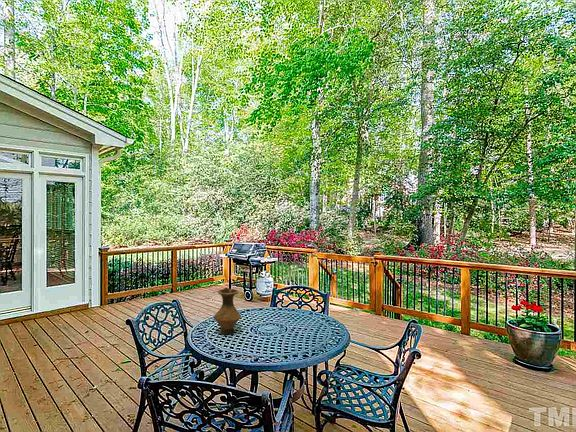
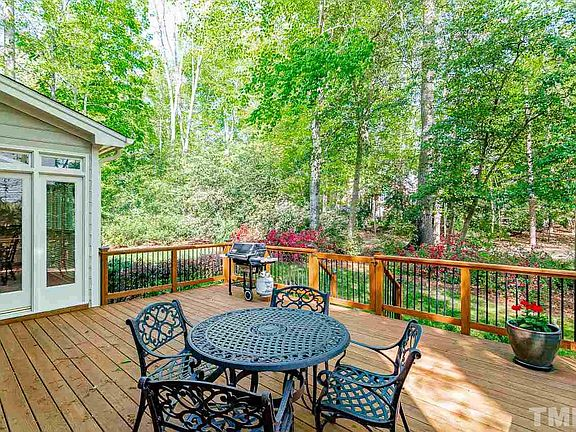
- vase (227, 311)
